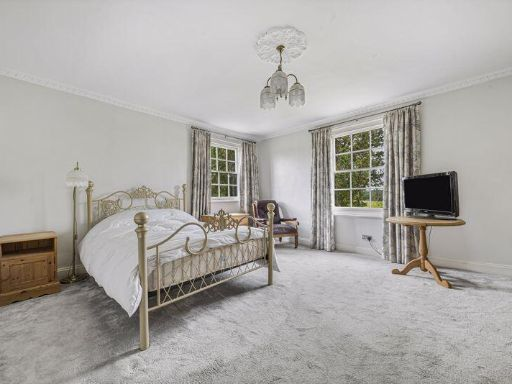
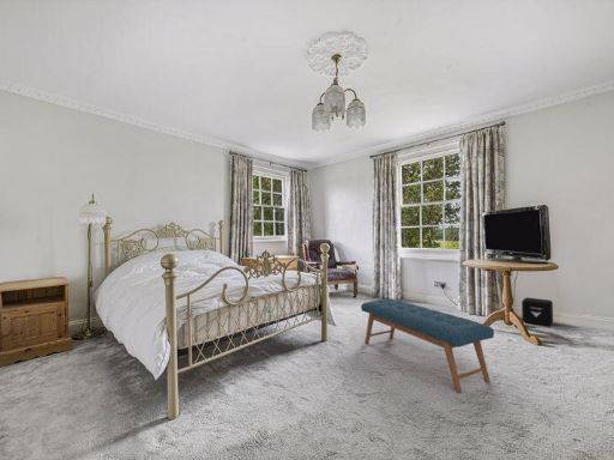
+ bench (417, 334)
+ air purifier (536, 311)
